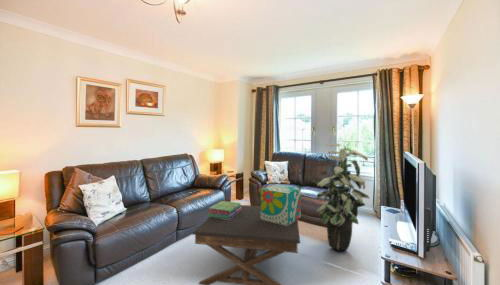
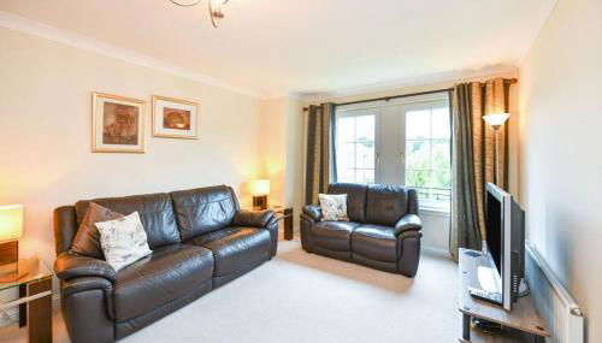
- coffee table (252, 240)
- stack of books (225, 209)
- decorative box (280, 203)
- indoor plant (339, 194)
